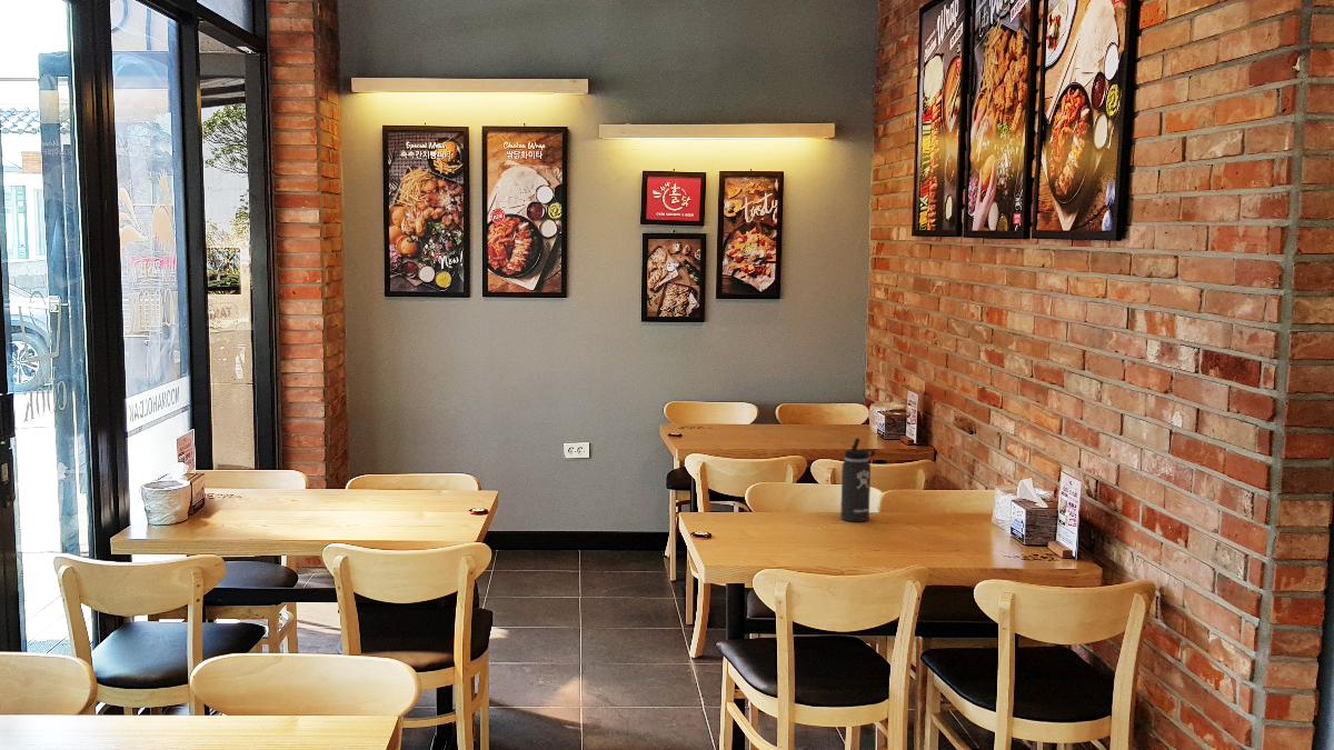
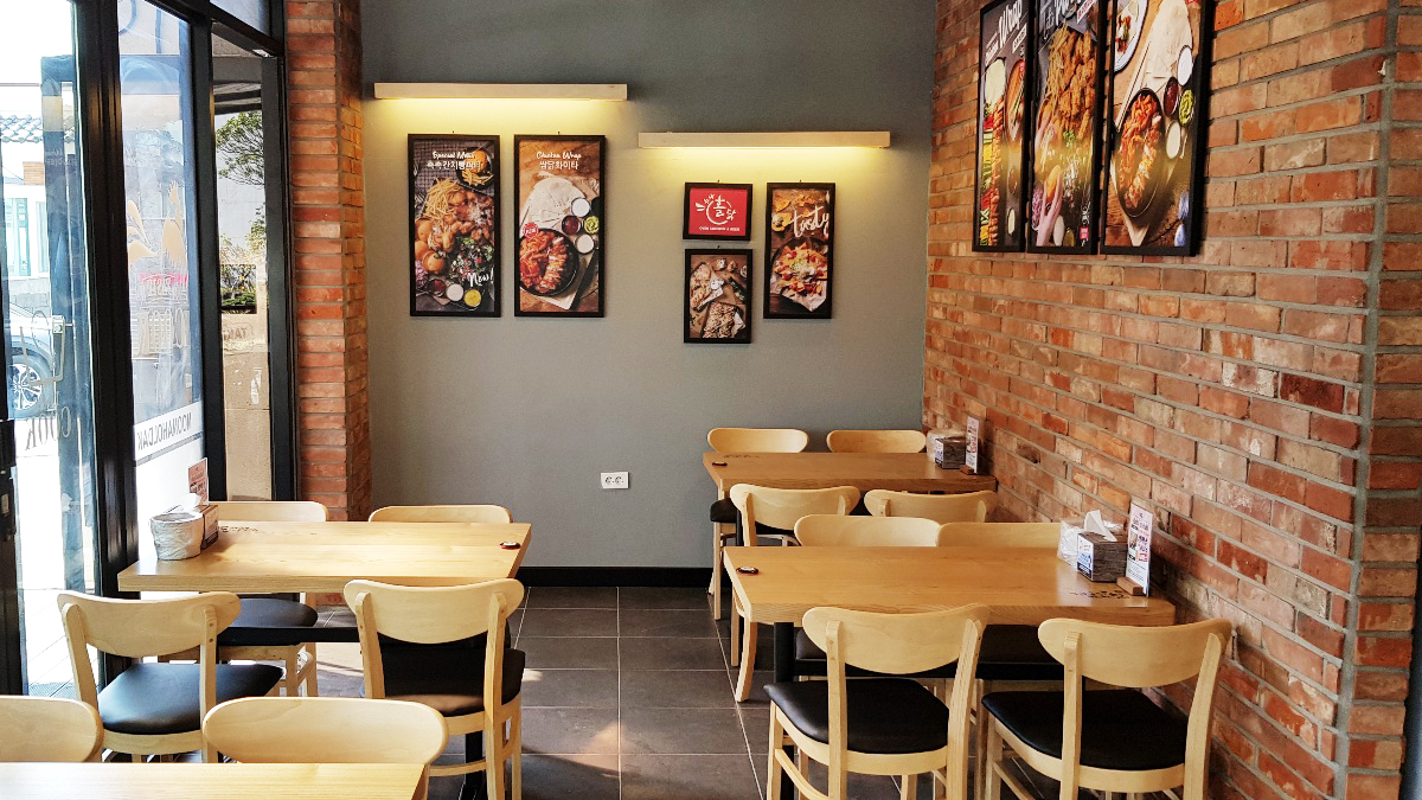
- thermos bottle (858, 478)
